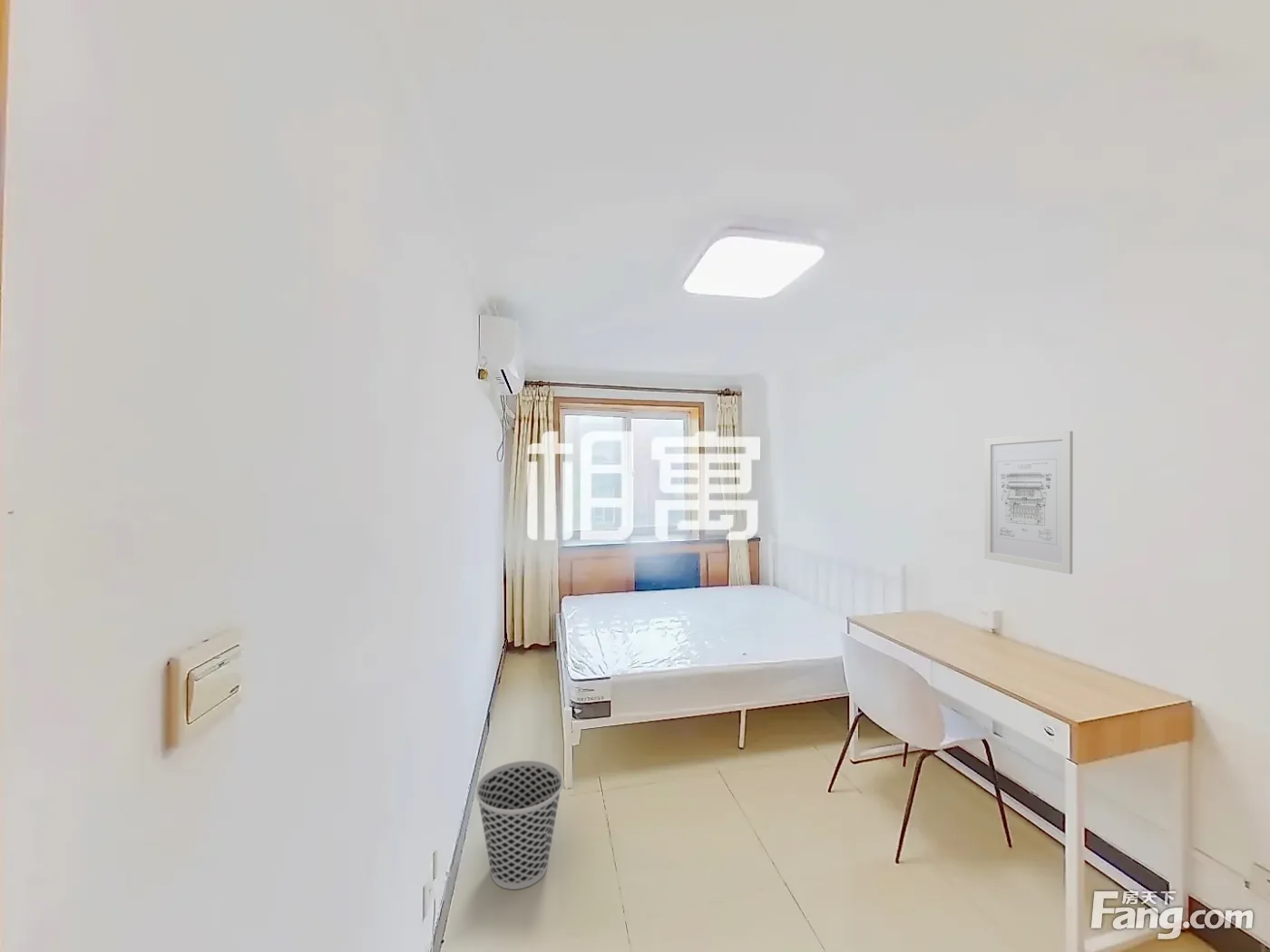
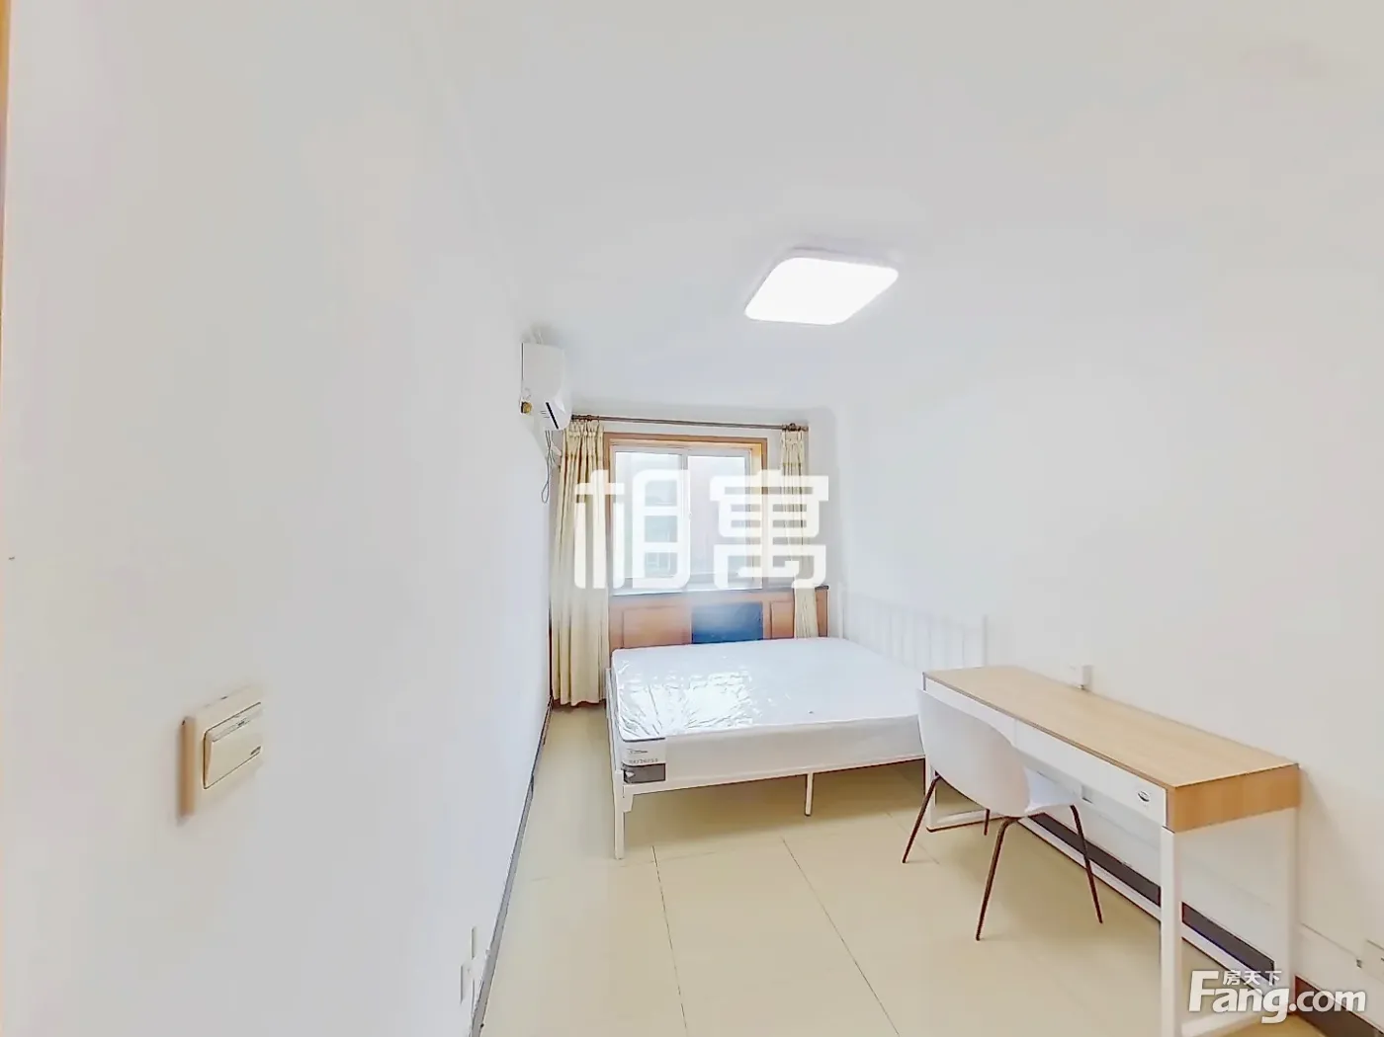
- wastebasket (520, 825)
- wall art (1024, 500)
